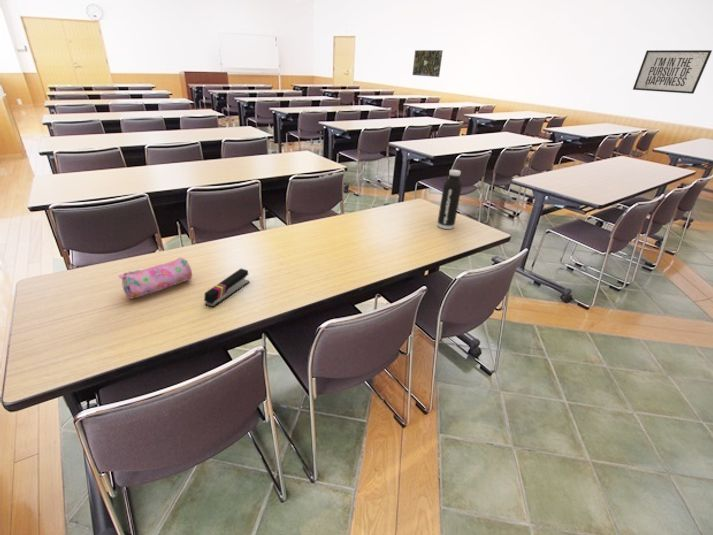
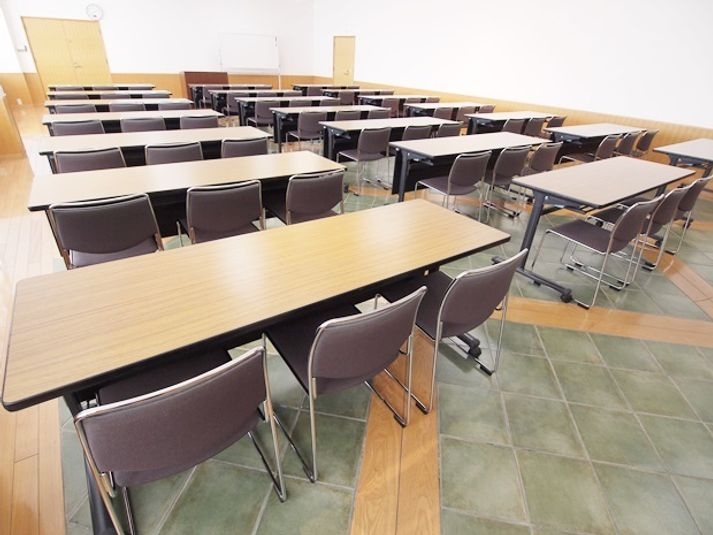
- water bottle (450, 199)
- stapler (227, 286)
- pencil case (156, 277)
- mirror (669, 71)
- map (426, 63)
